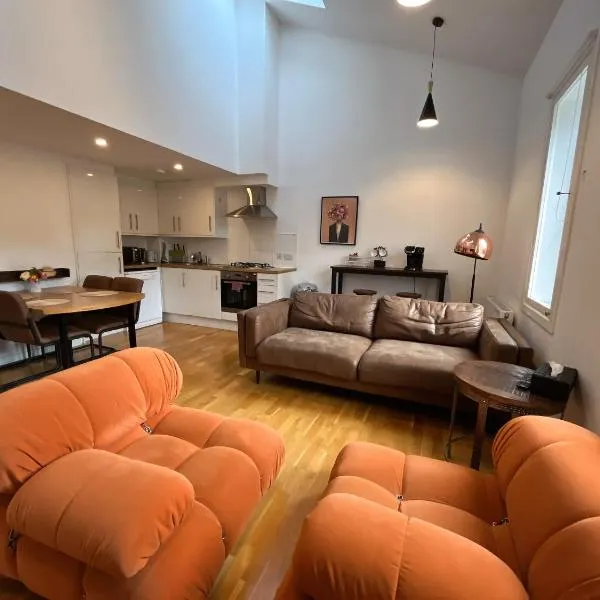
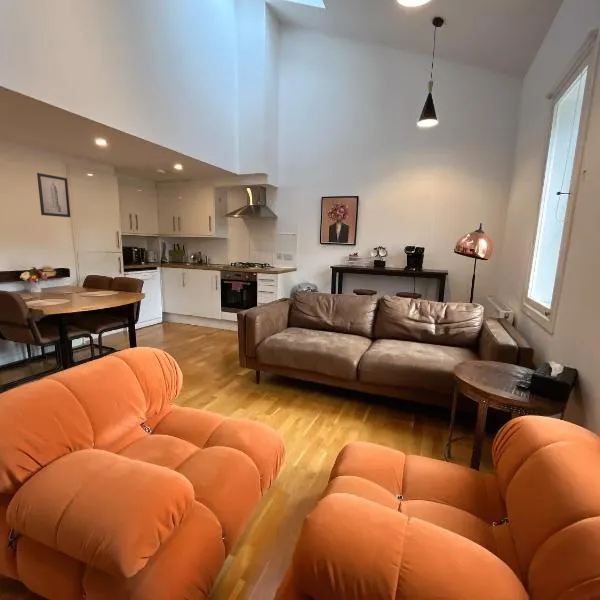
+ wall art (54, 196)
